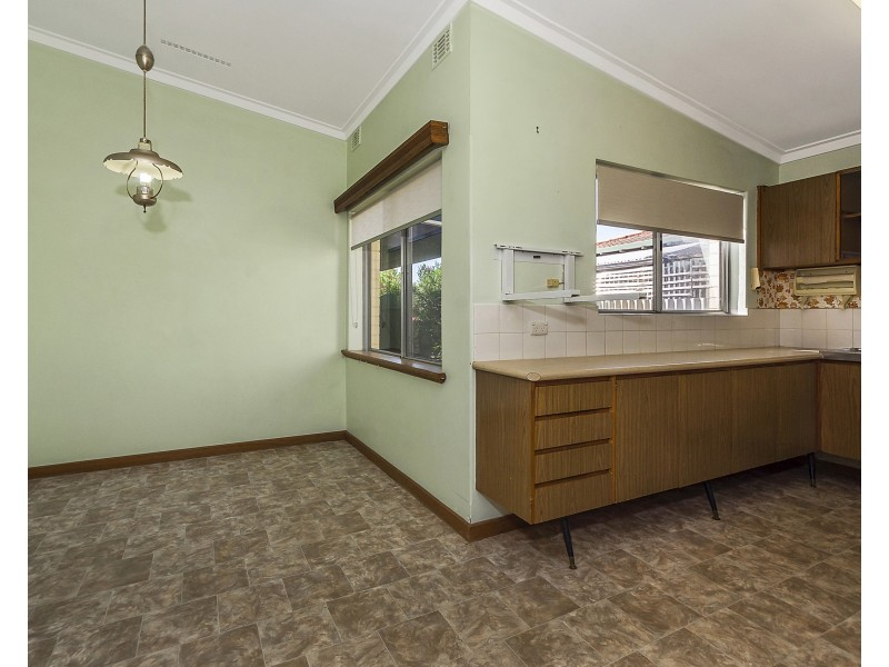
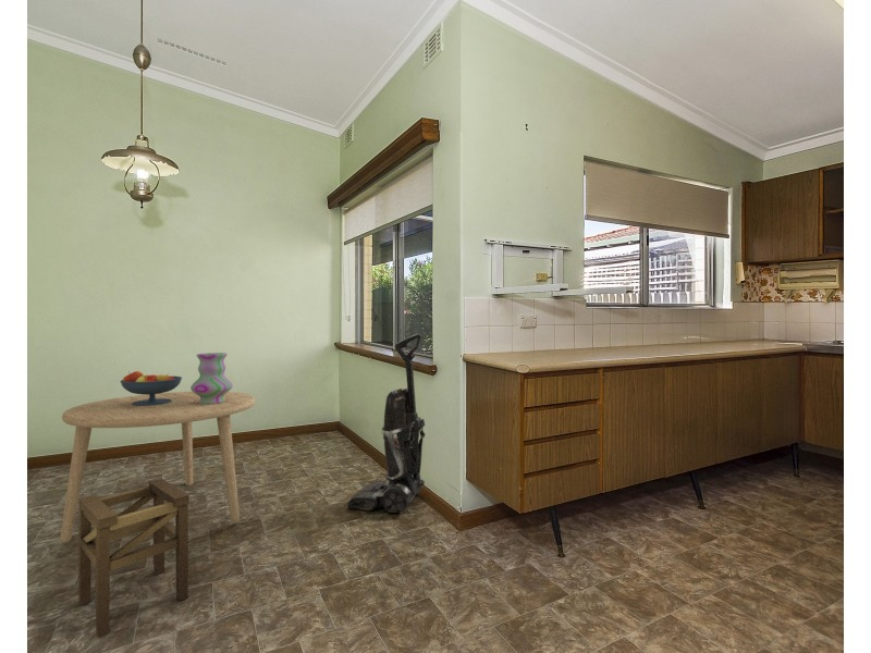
+ fruit bowl (151, 385)
+ stool (133, 547)
+ vacuum cleaner (385, 417)
+ dining table (184, 458)
+ vase (211, 378)
